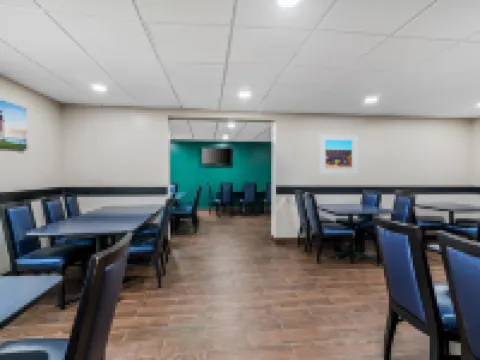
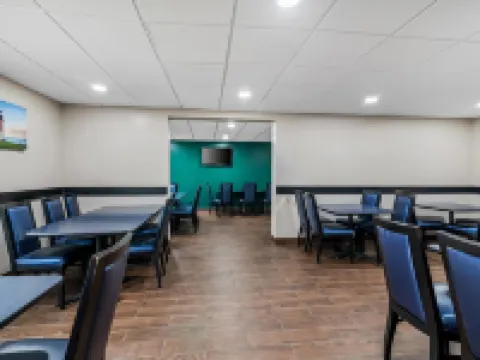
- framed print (338, 154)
